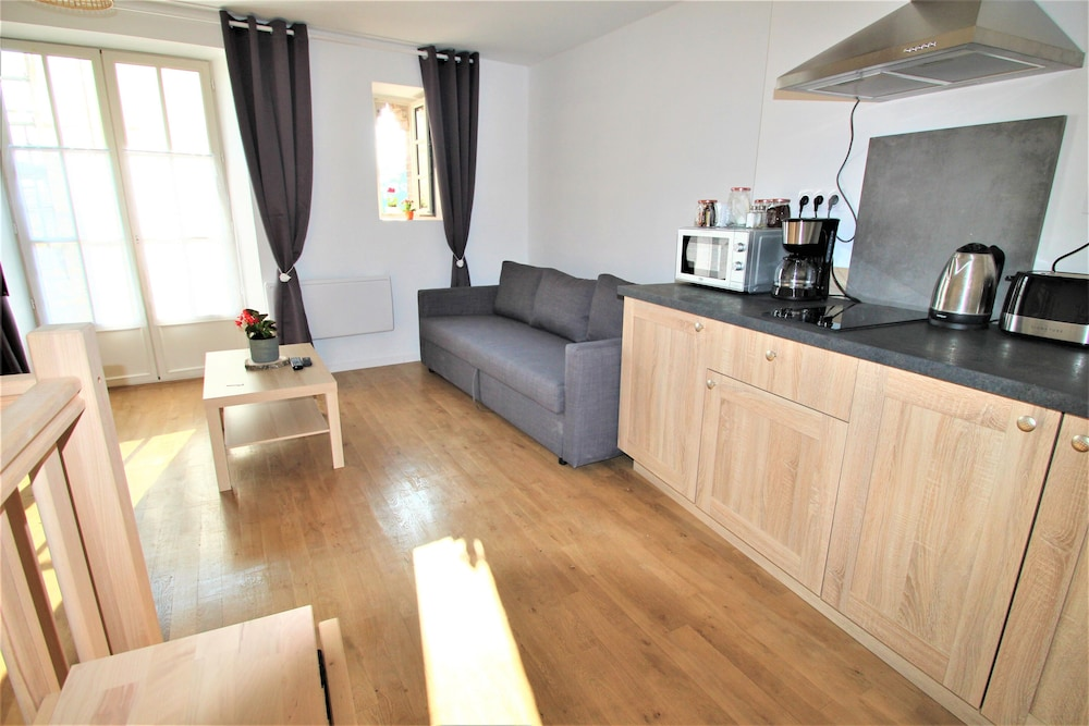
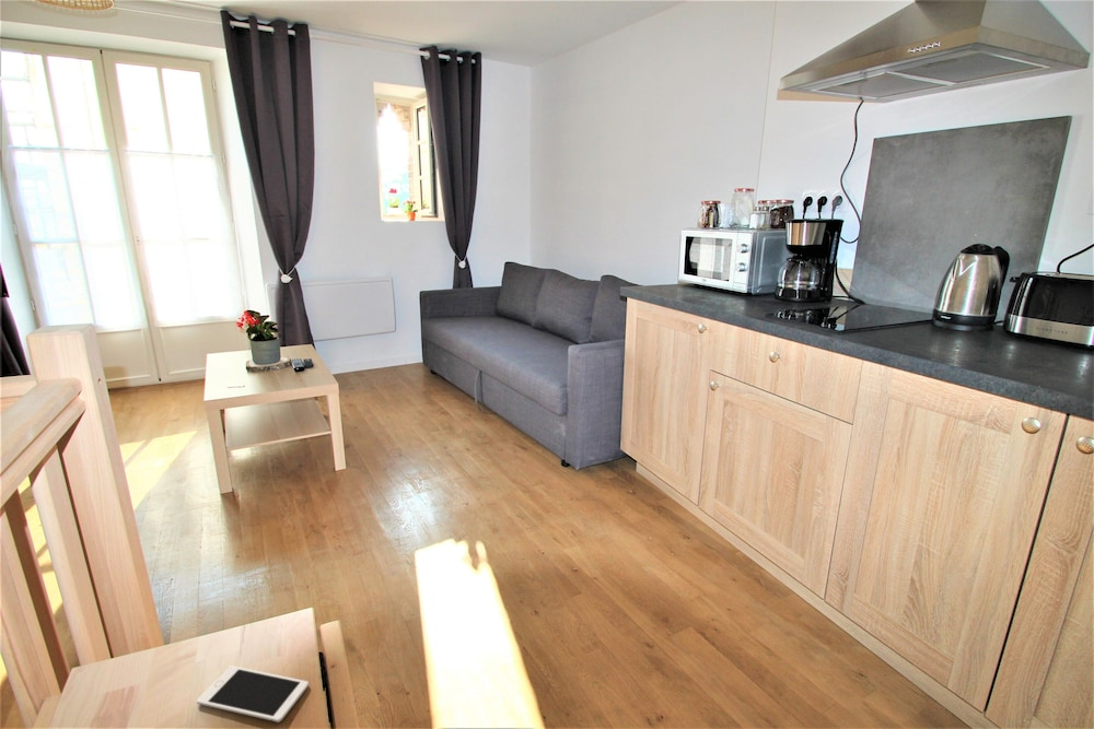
+ cell phone (254, 692)
